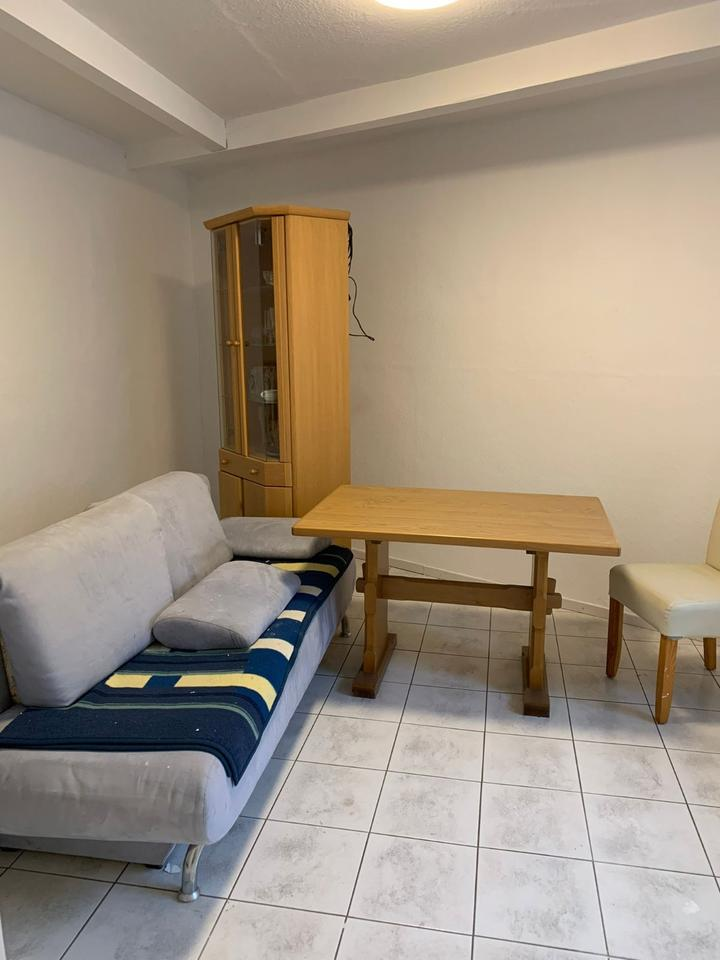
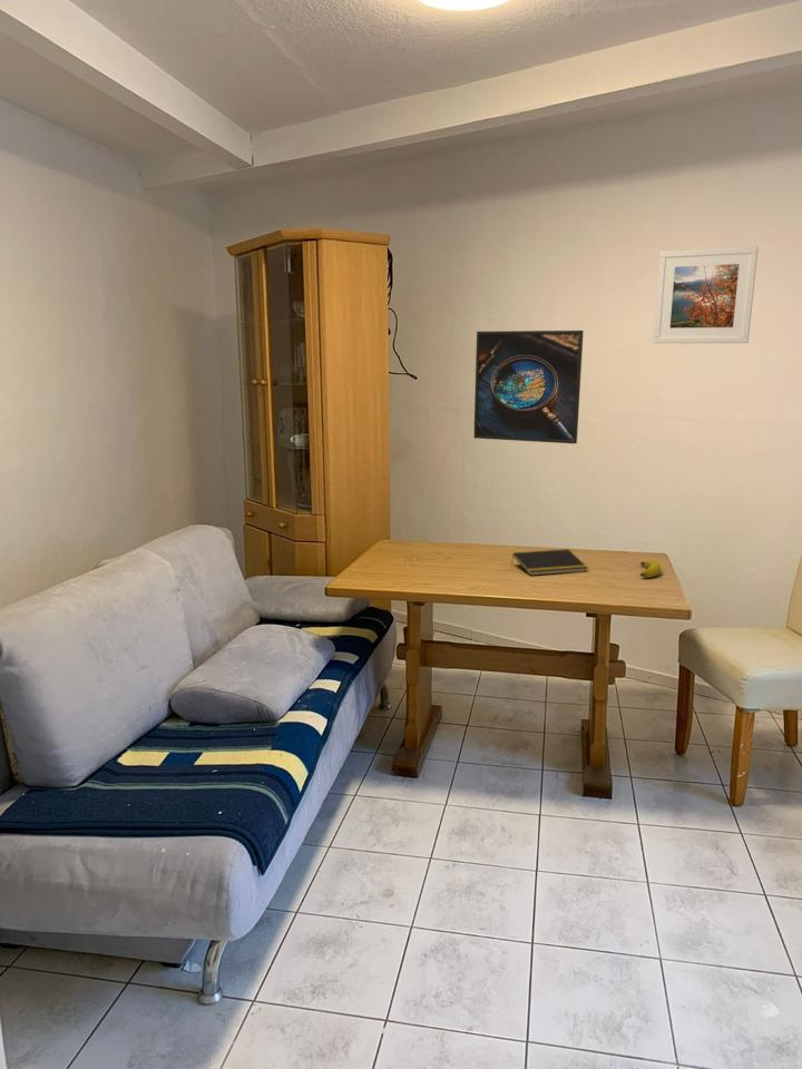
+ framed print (526, 386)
+ notepad (549, 561)
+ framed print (703, 296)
+ banana (648, 566)
